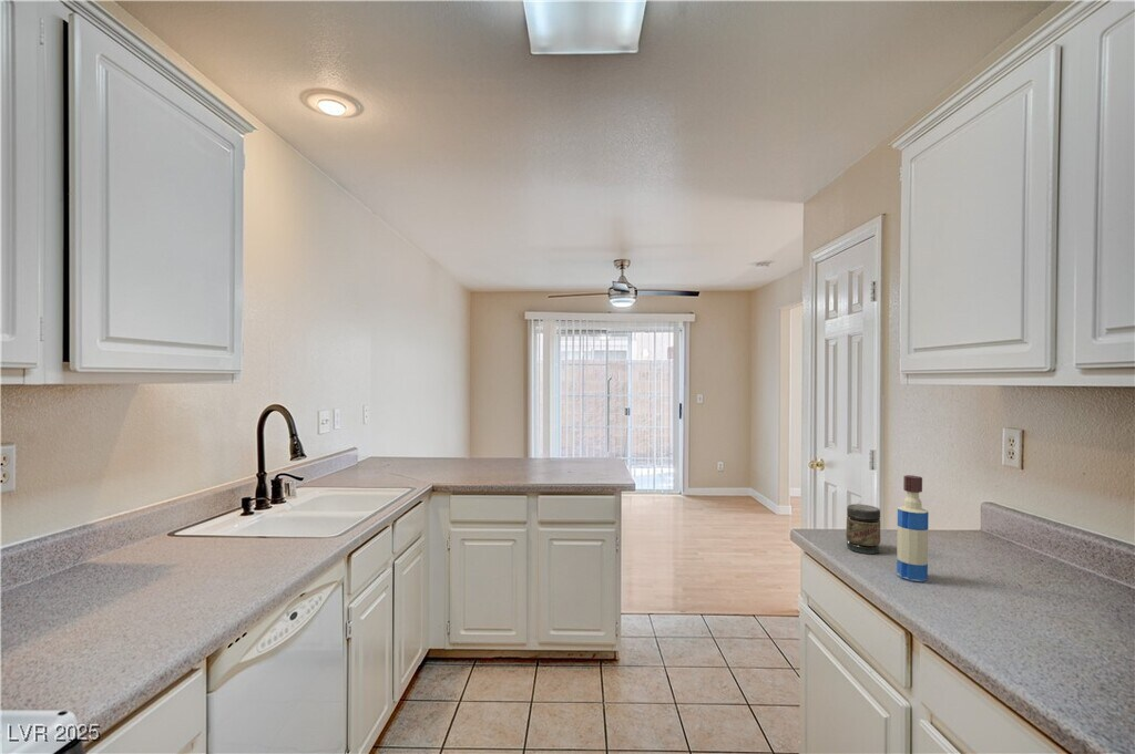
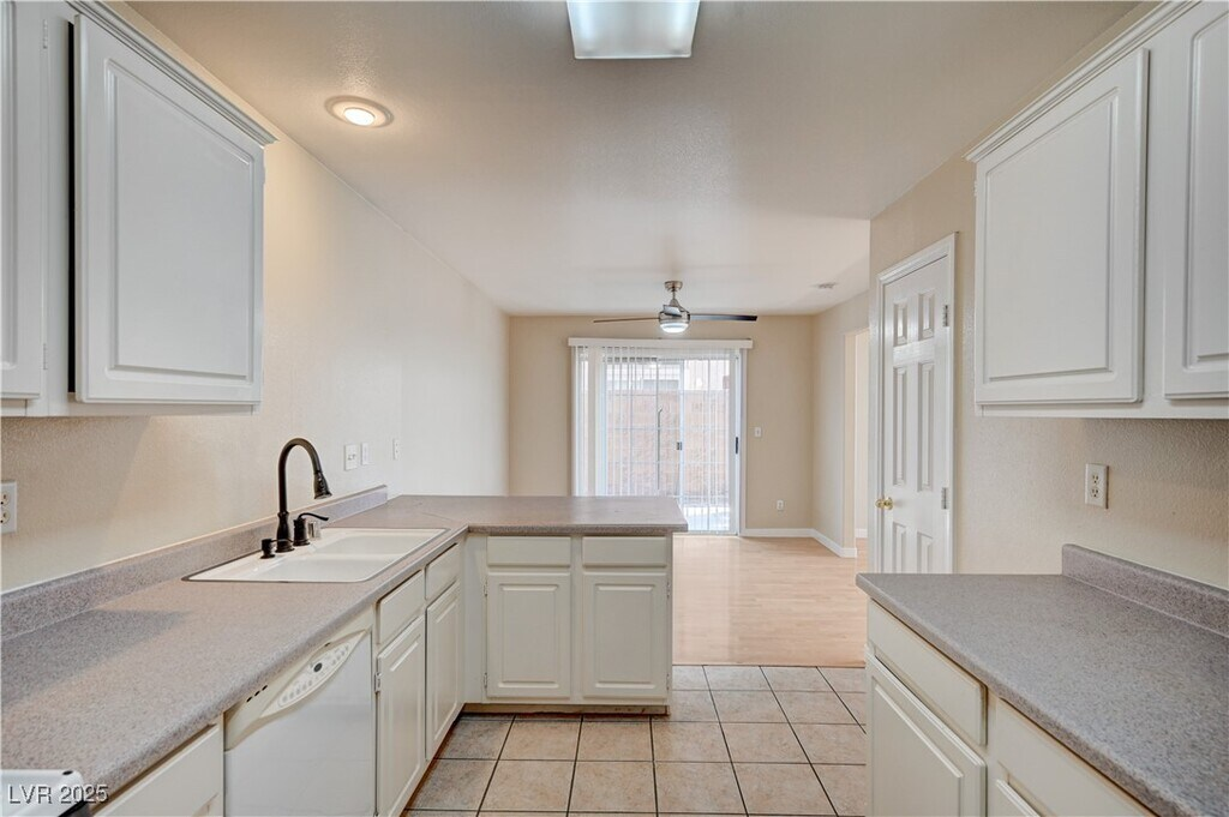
- jar (862, 528)
- tequila bottle (912, 526)
